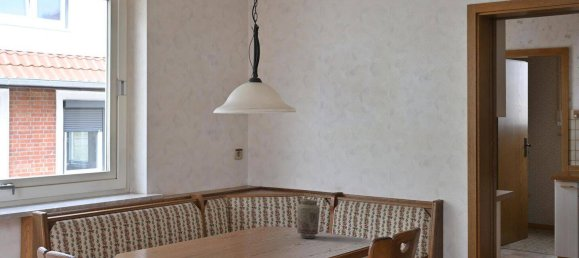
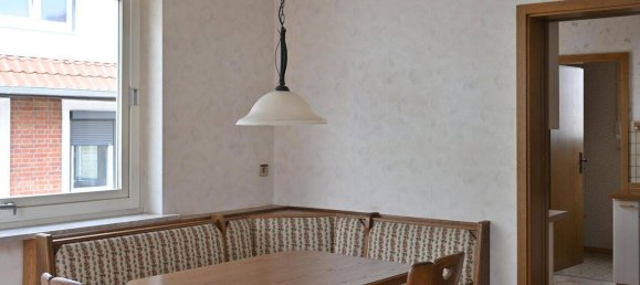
- vase (308, 218)
